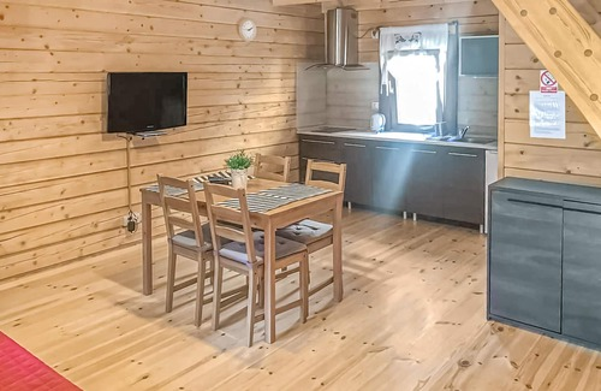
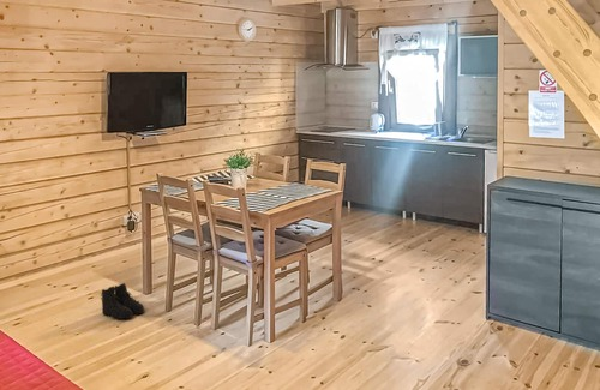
+ boots (122, 299)
